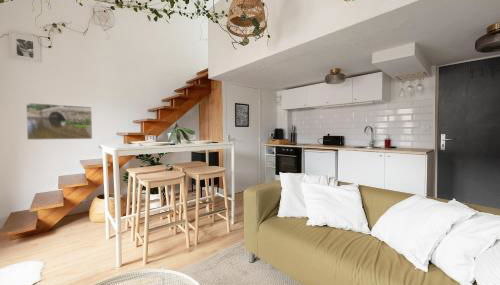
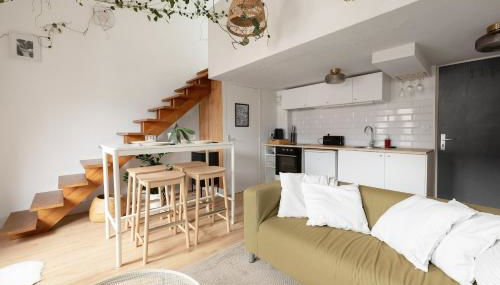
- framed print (61, 122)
